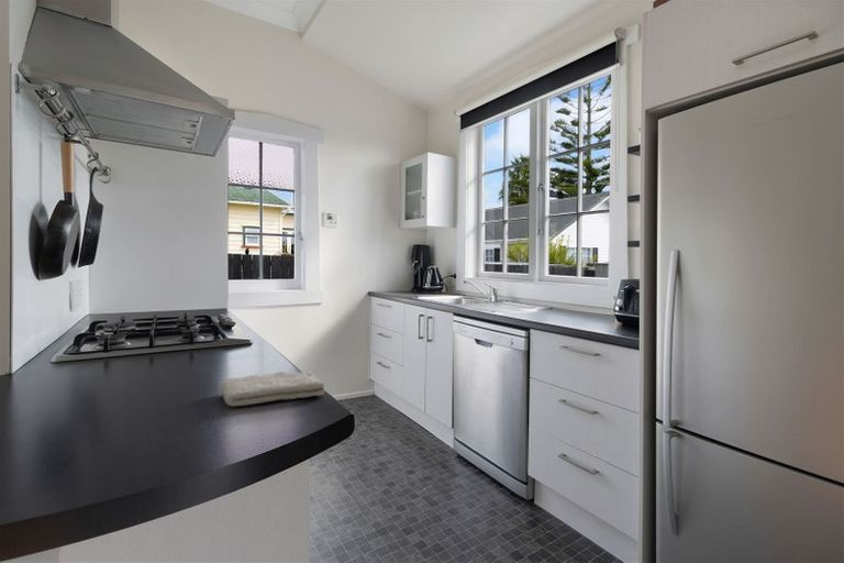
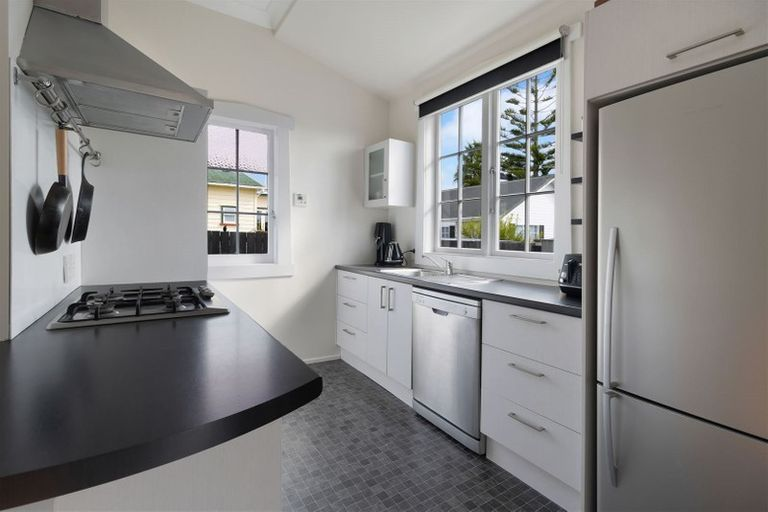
- washcloth (273, 386)
